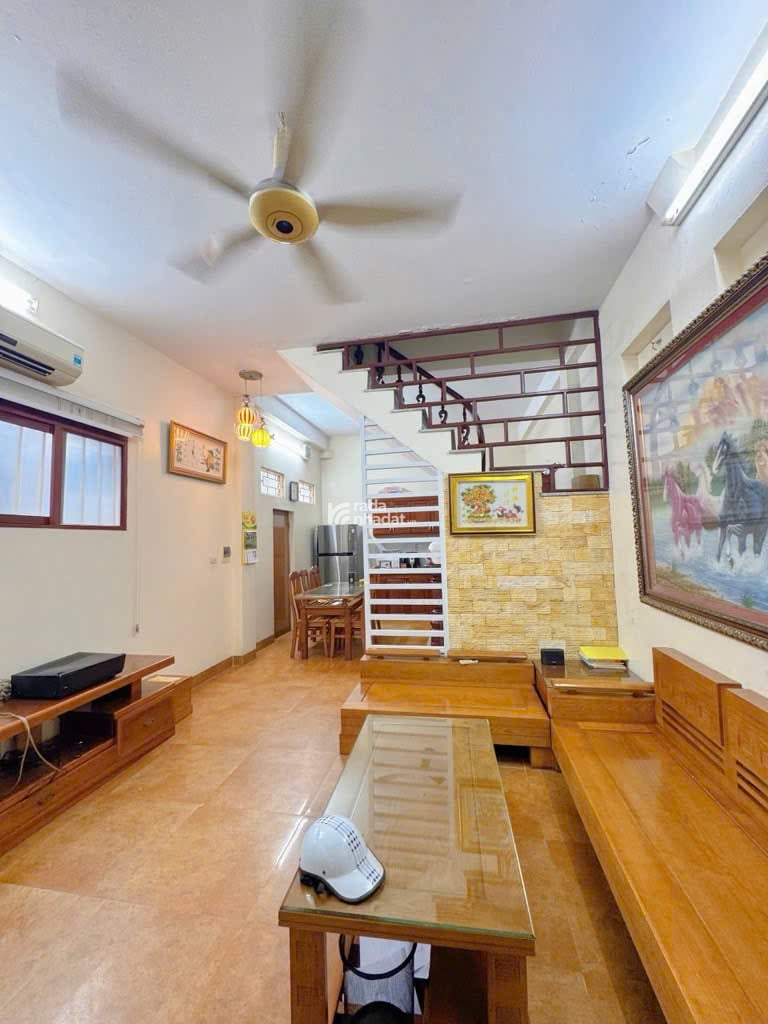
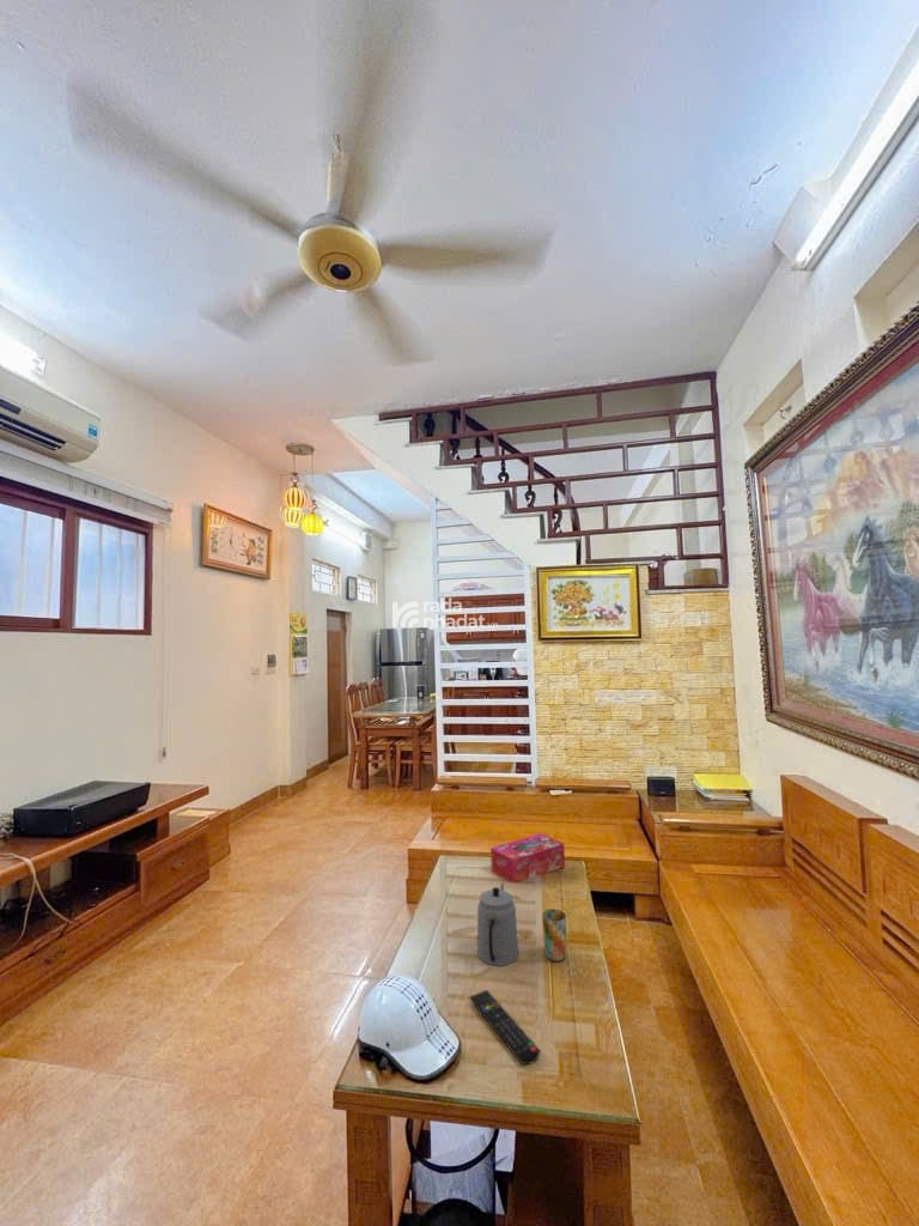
+ cup (554, 935)
+ teapot (497, 918)
+ tissue box (528, 857)
+ remote control (503, 1025)
